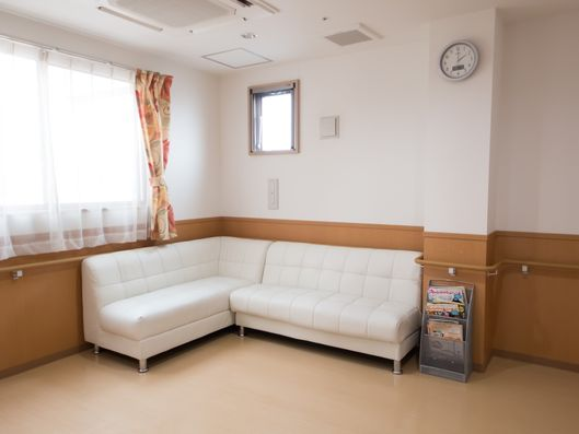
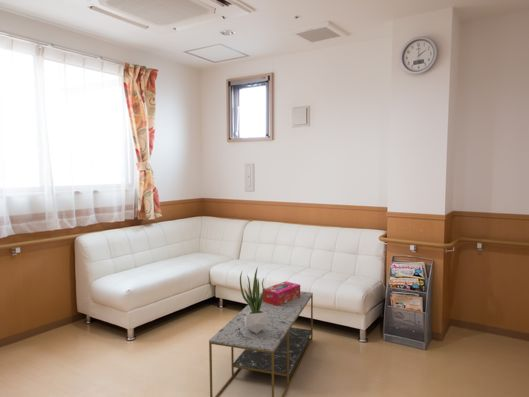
+ coffee table (269, 339)
+ tissue box (281, 292)
+ potted plant (253, 300)
